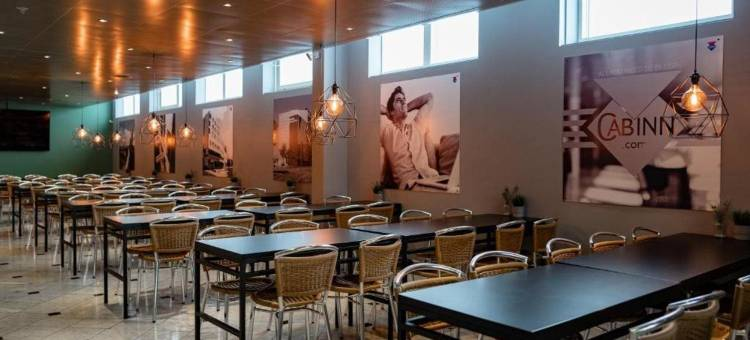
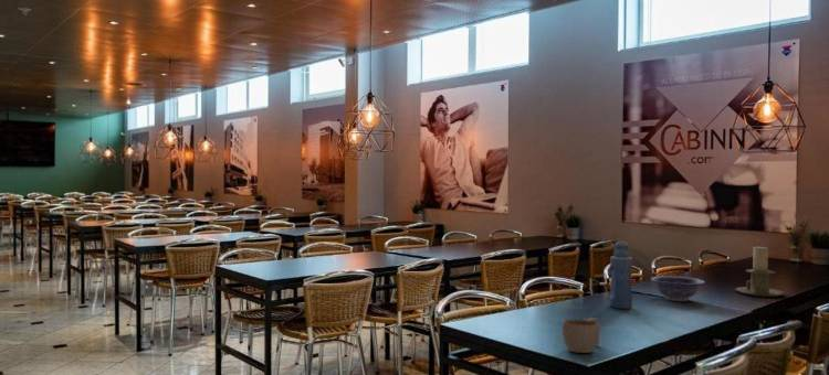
+ bottle (620, 274)
+ candle holder (759, 270)
+ cup (585, 334)
+ decorative bowl (676, 289)
